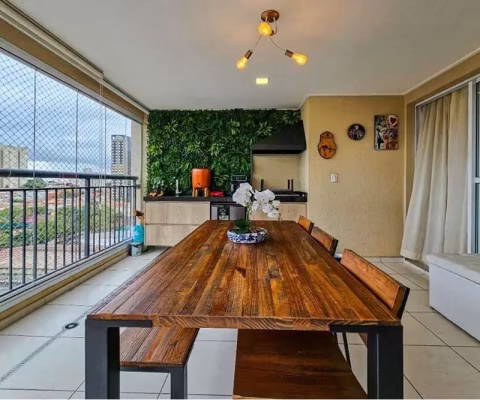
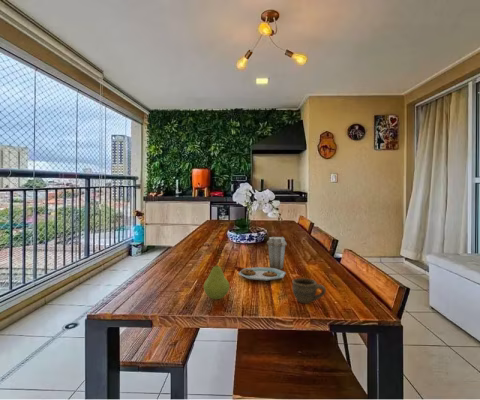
+ fruit (216, 279)
+ plate (269, 256)
+ cup (308, 291)
